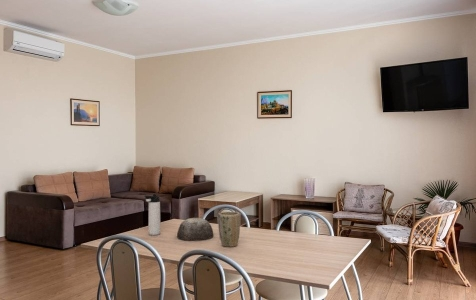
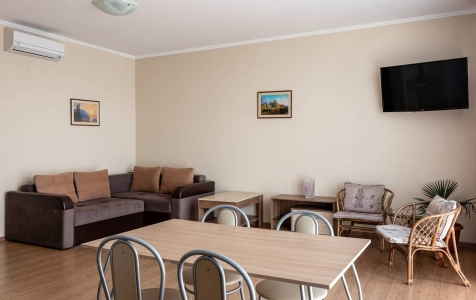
- thermos bottle (152, 214)
- bowl (195, 227)
- plant pot (229, 229)
